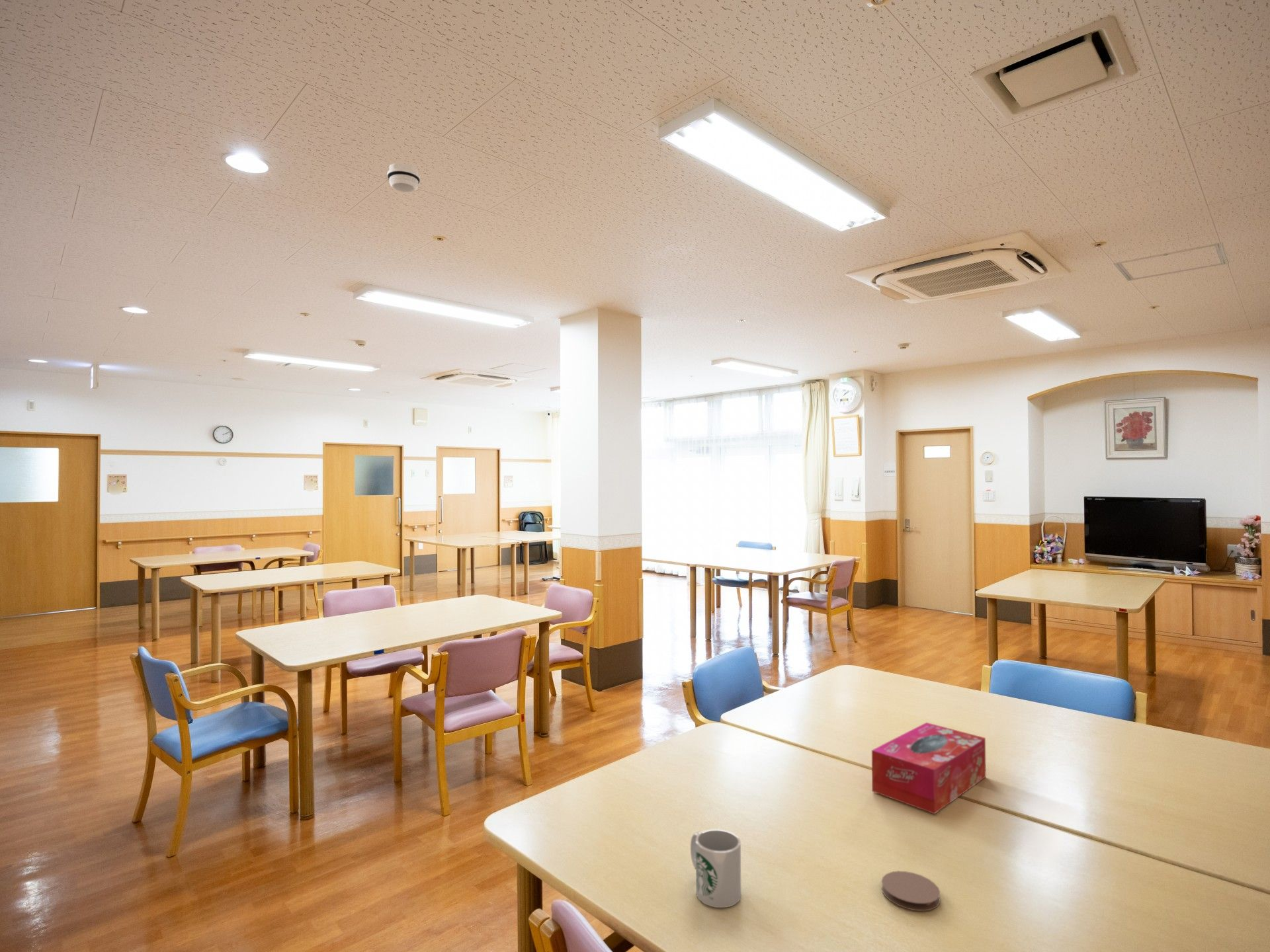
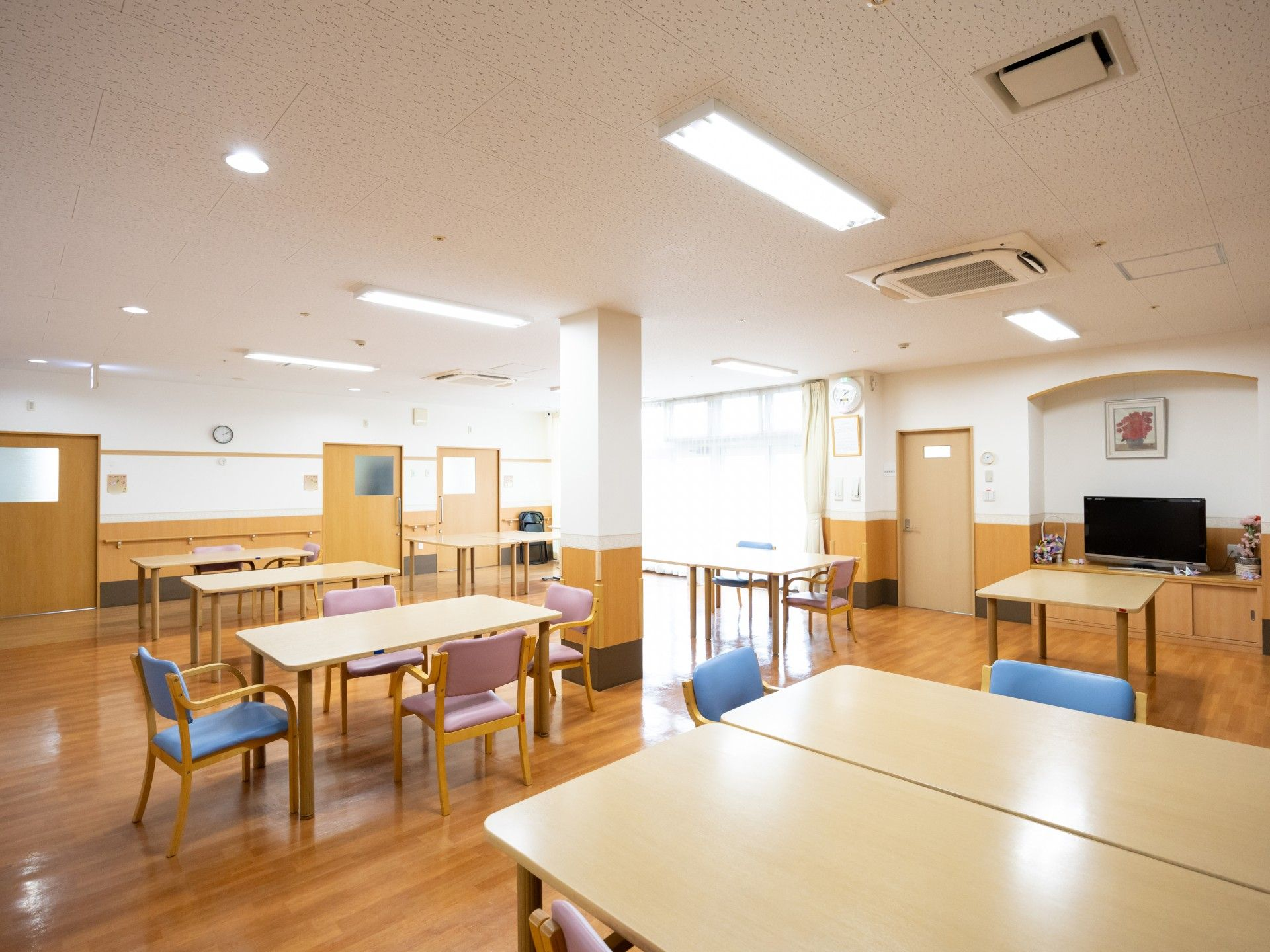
- mug (712, 862)
- coaster (910, 890)
- smoke detector (403, 178)
- tissue box (930, 764)
